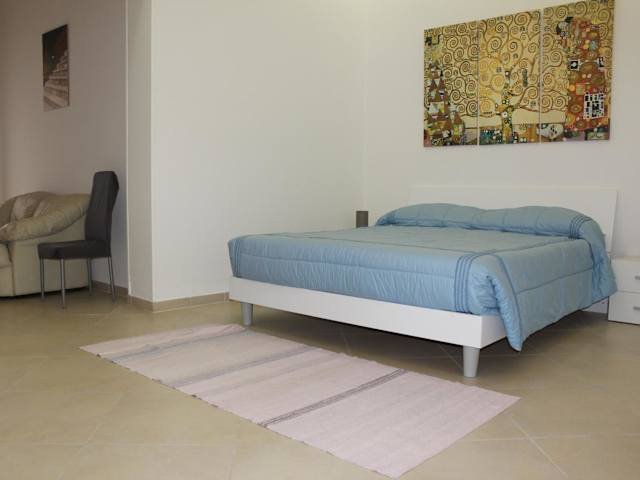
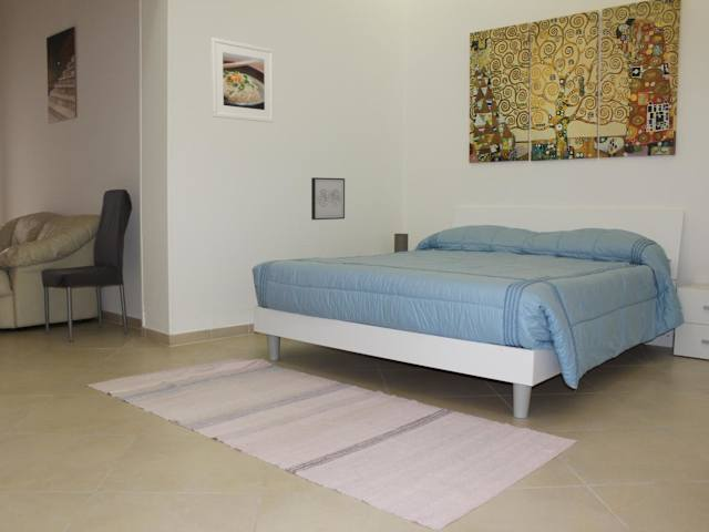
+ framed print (244, 81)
+ wall art (328, 198)
